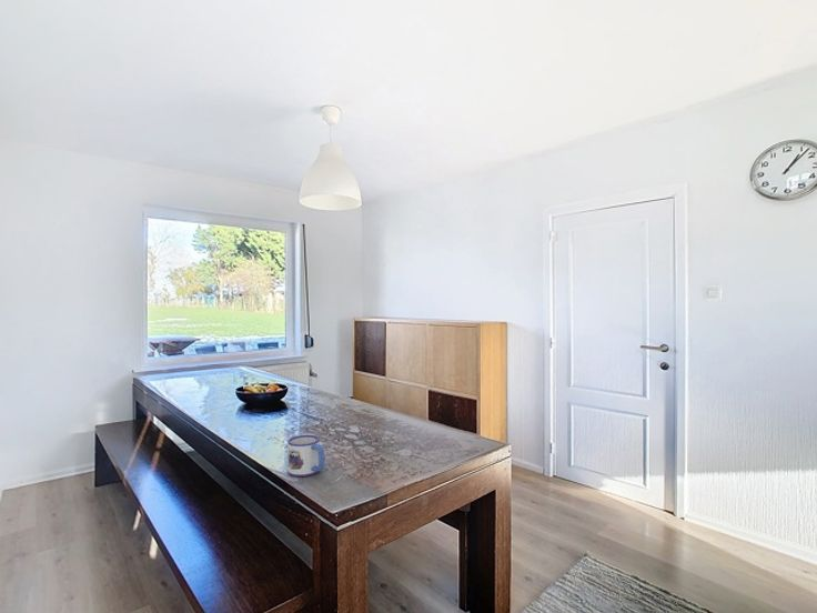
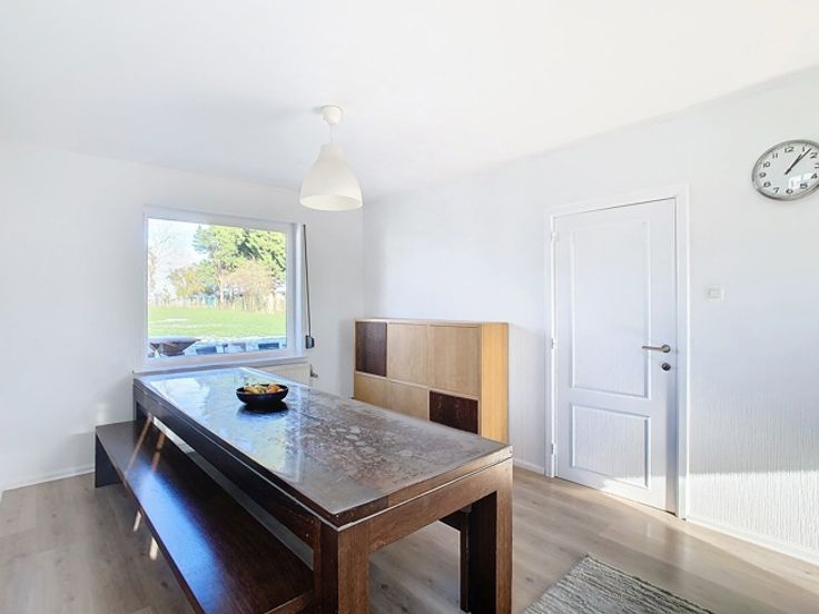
- mug (307, 455)
